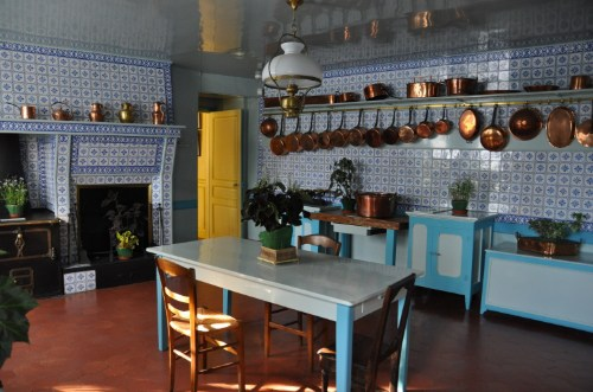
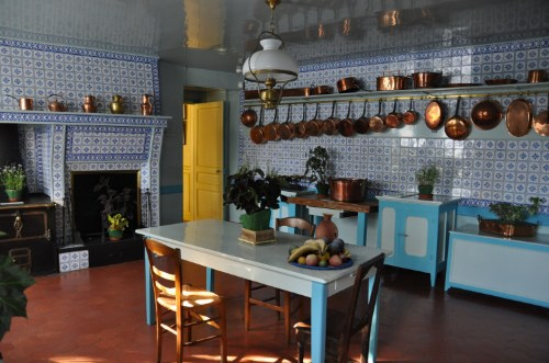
+ fruit bowl (320, 249)
+ vase (326, 229)
